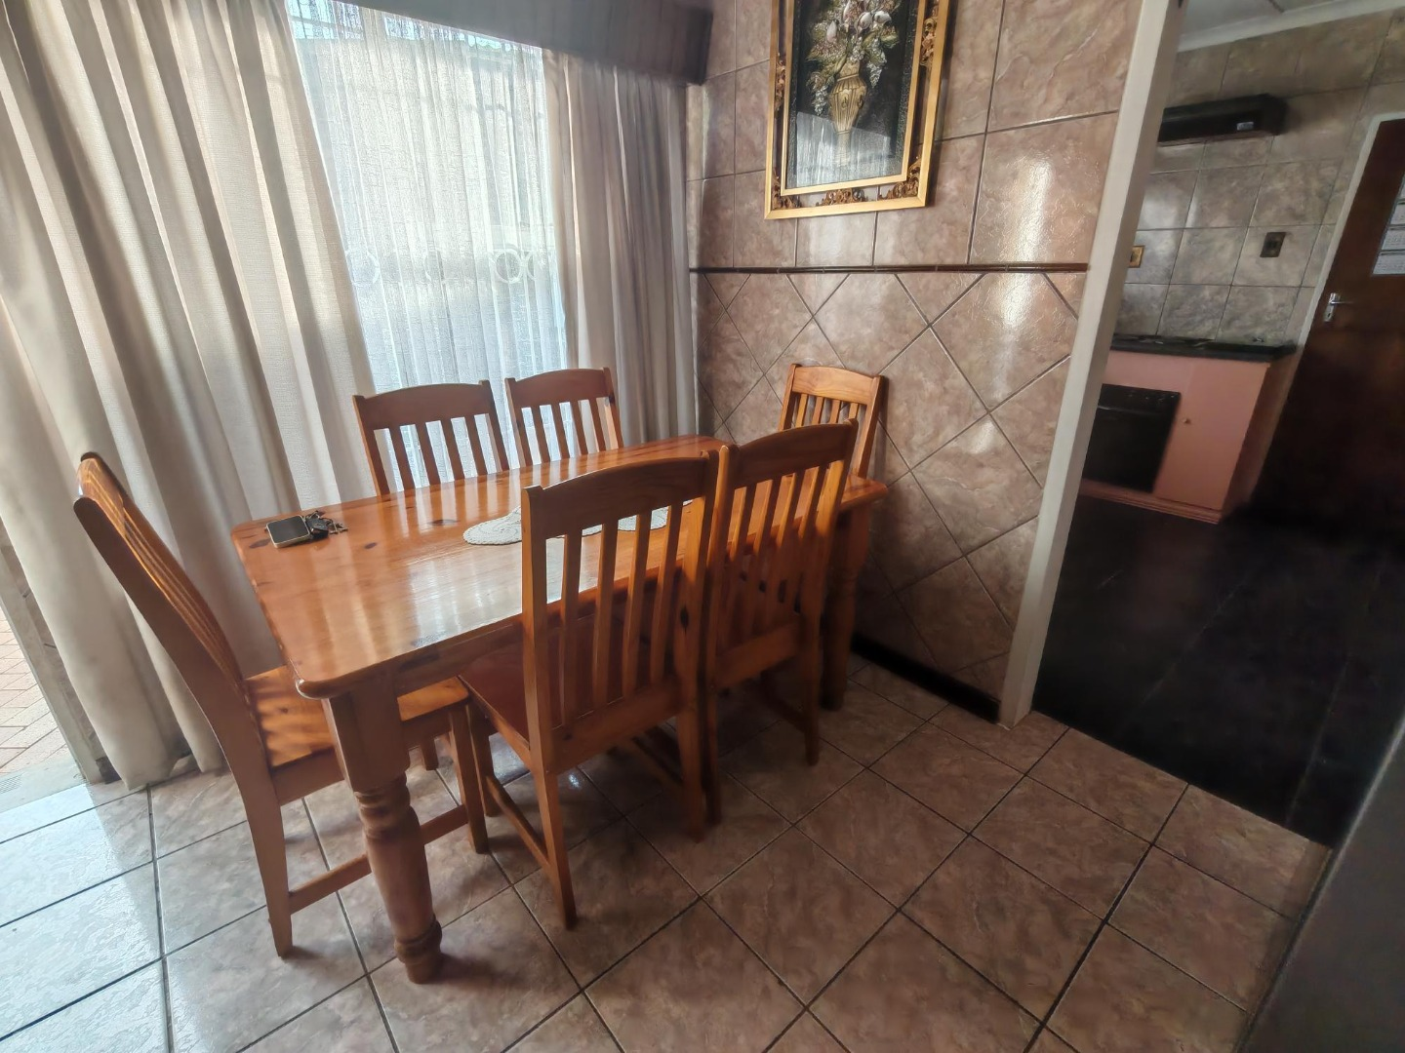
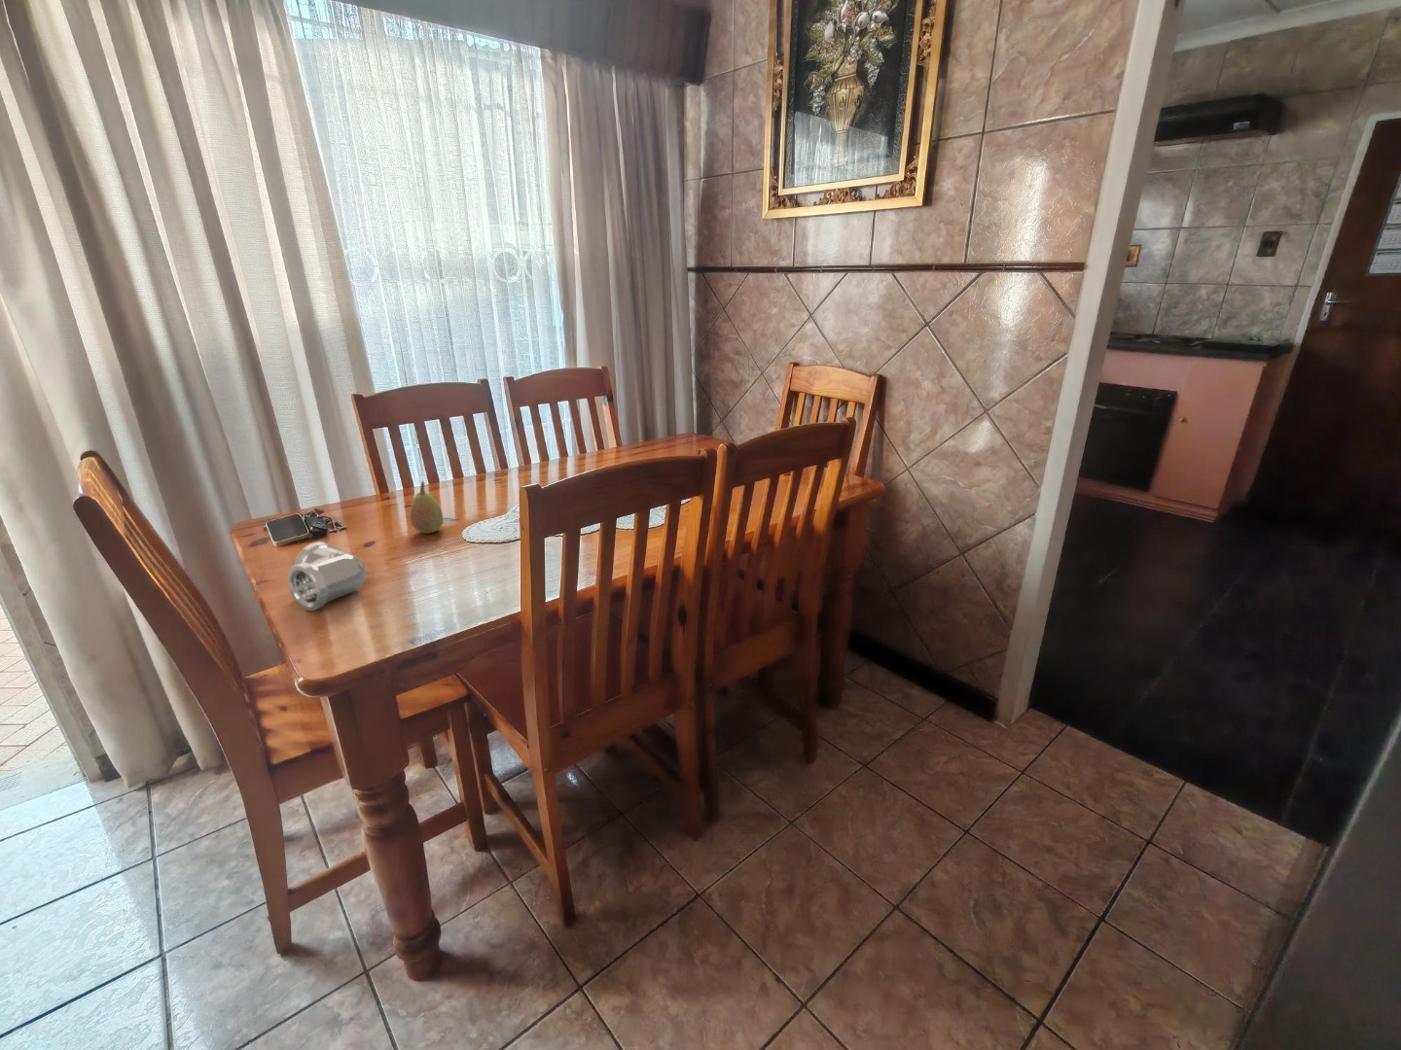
+ fruit (425, 506)
+ pipe fitting (327, 572)
